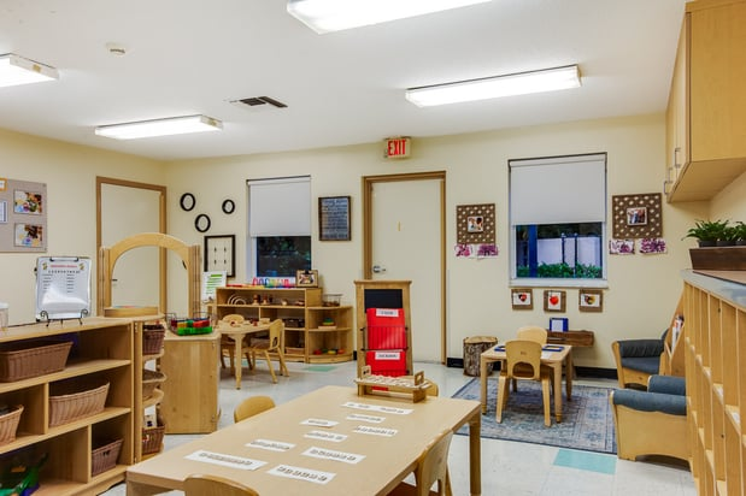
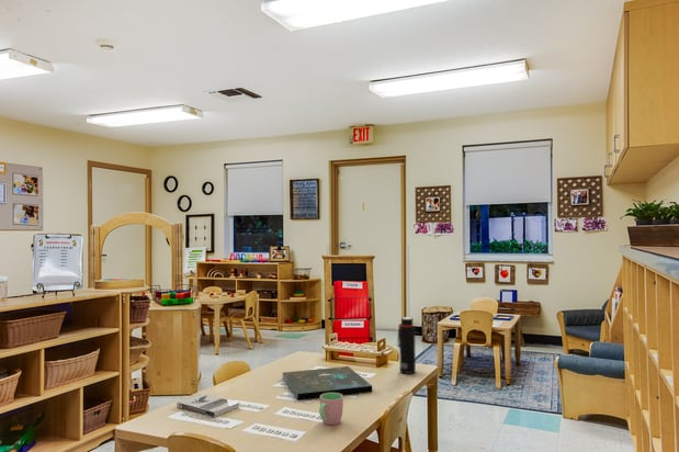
+ water bottle (406, 344)
+ cup (329, 409)
+ board game (325, 378)
+ book (207, 404)
